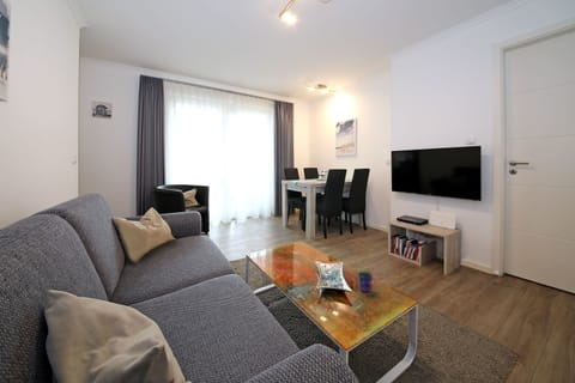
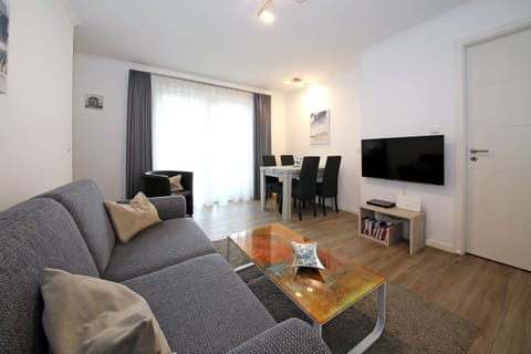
- cup (367, 282)
